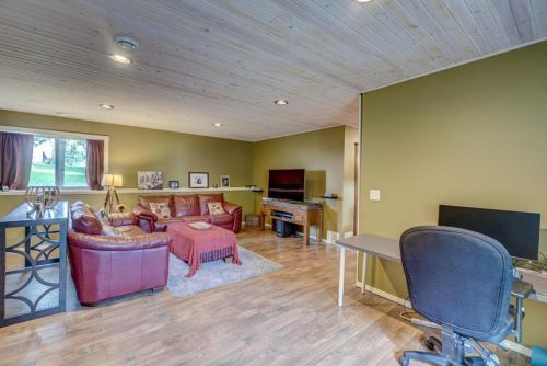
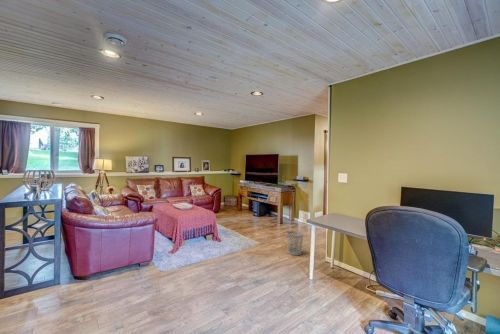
+ wastebasket (295, 243)
